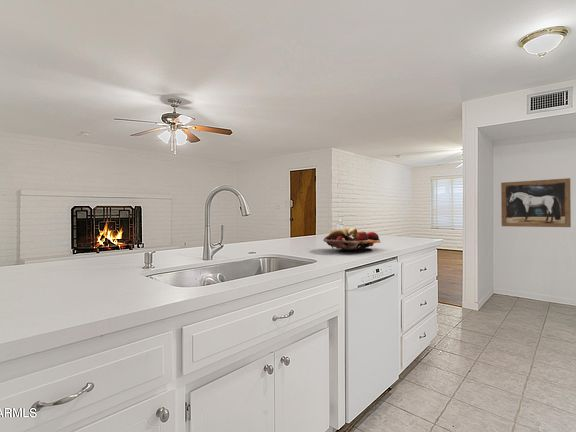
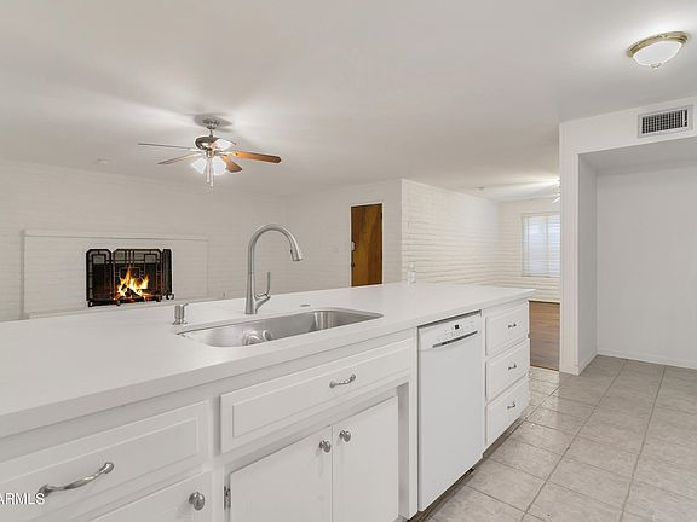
- fruit basket (351, 239)
- wall art (534, 203)
